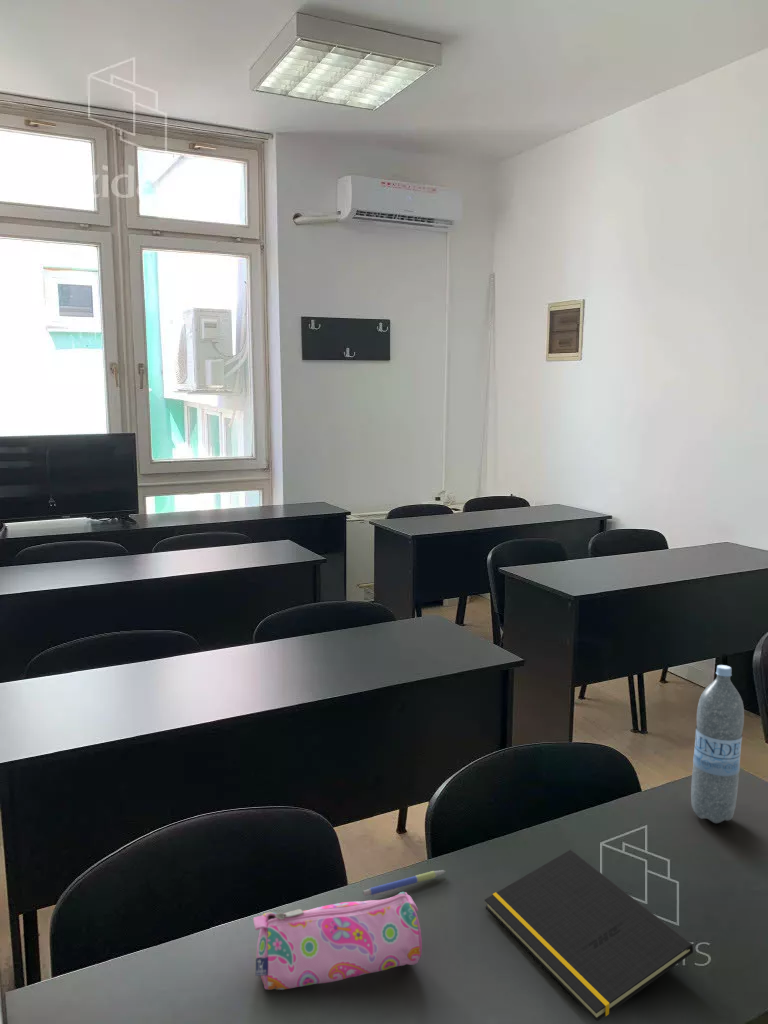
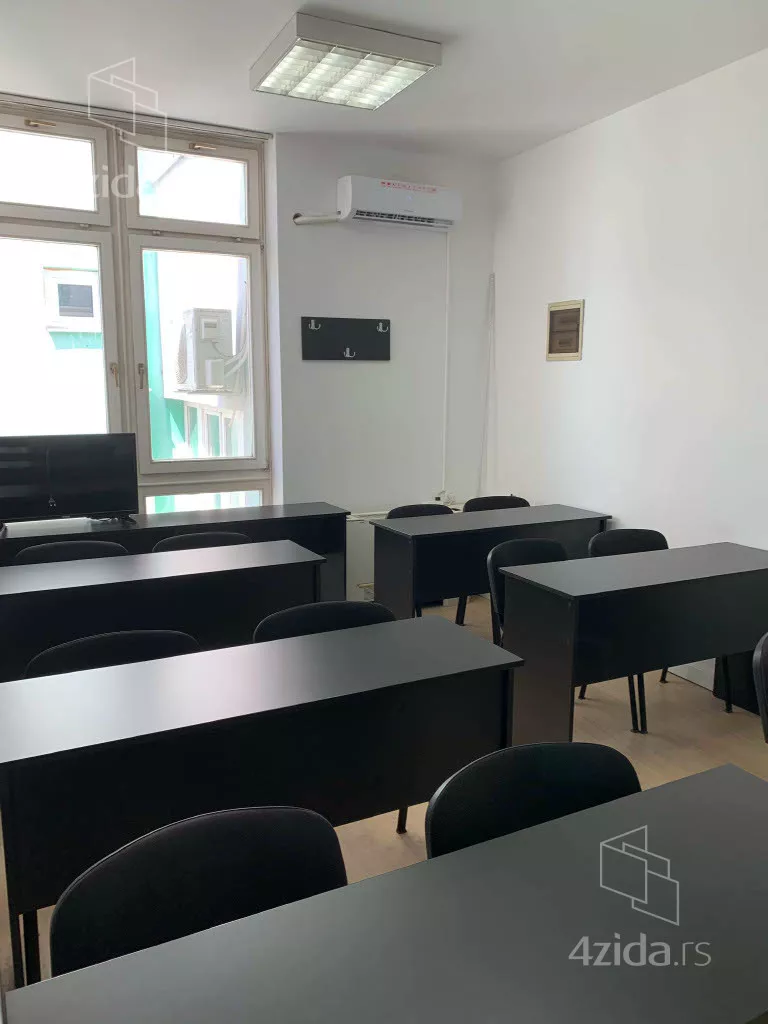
- notepad (582, 924)
- pencil case (337, 938)
- water bottle (717, 743)
- pen (405, 881)
